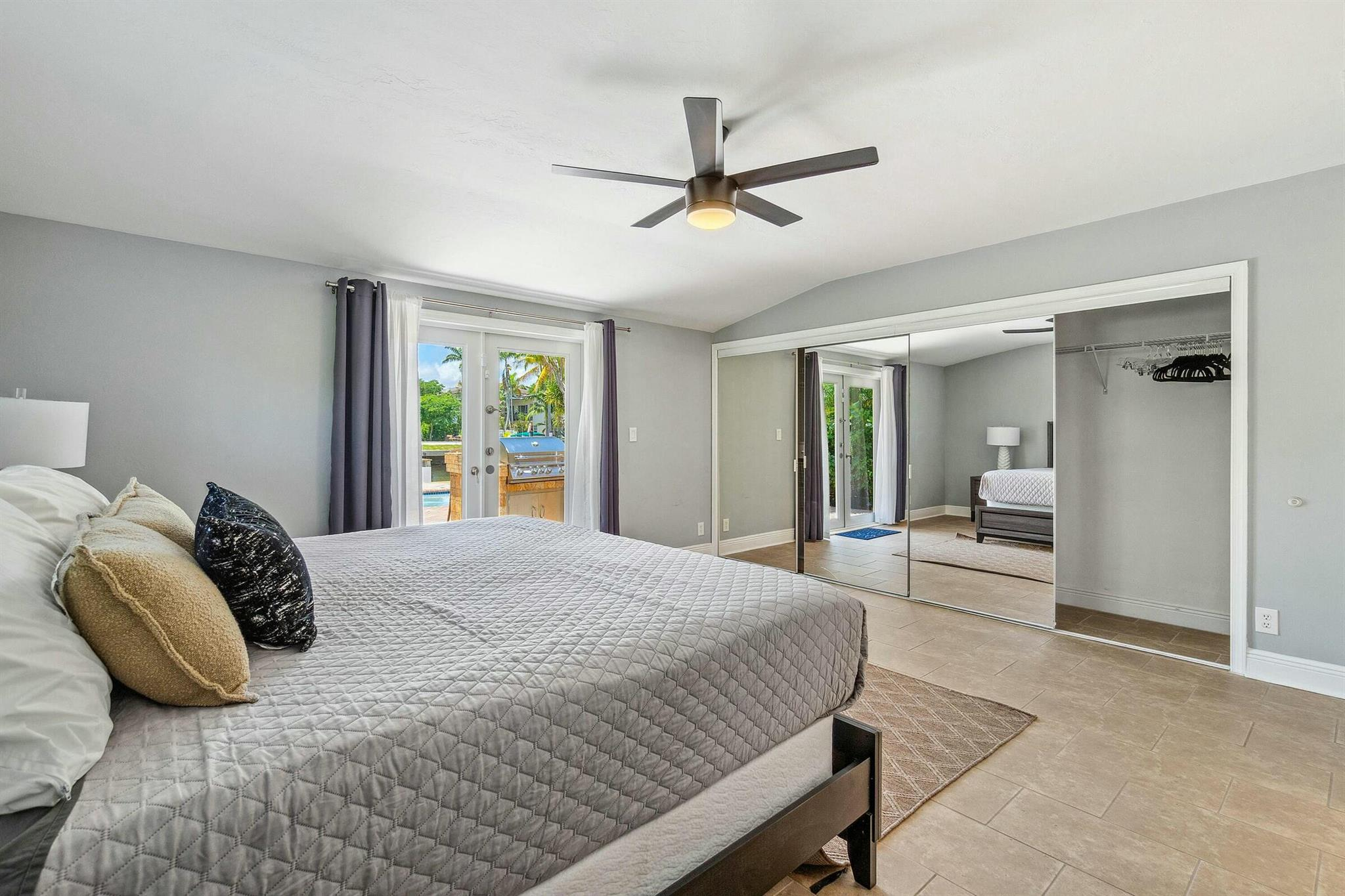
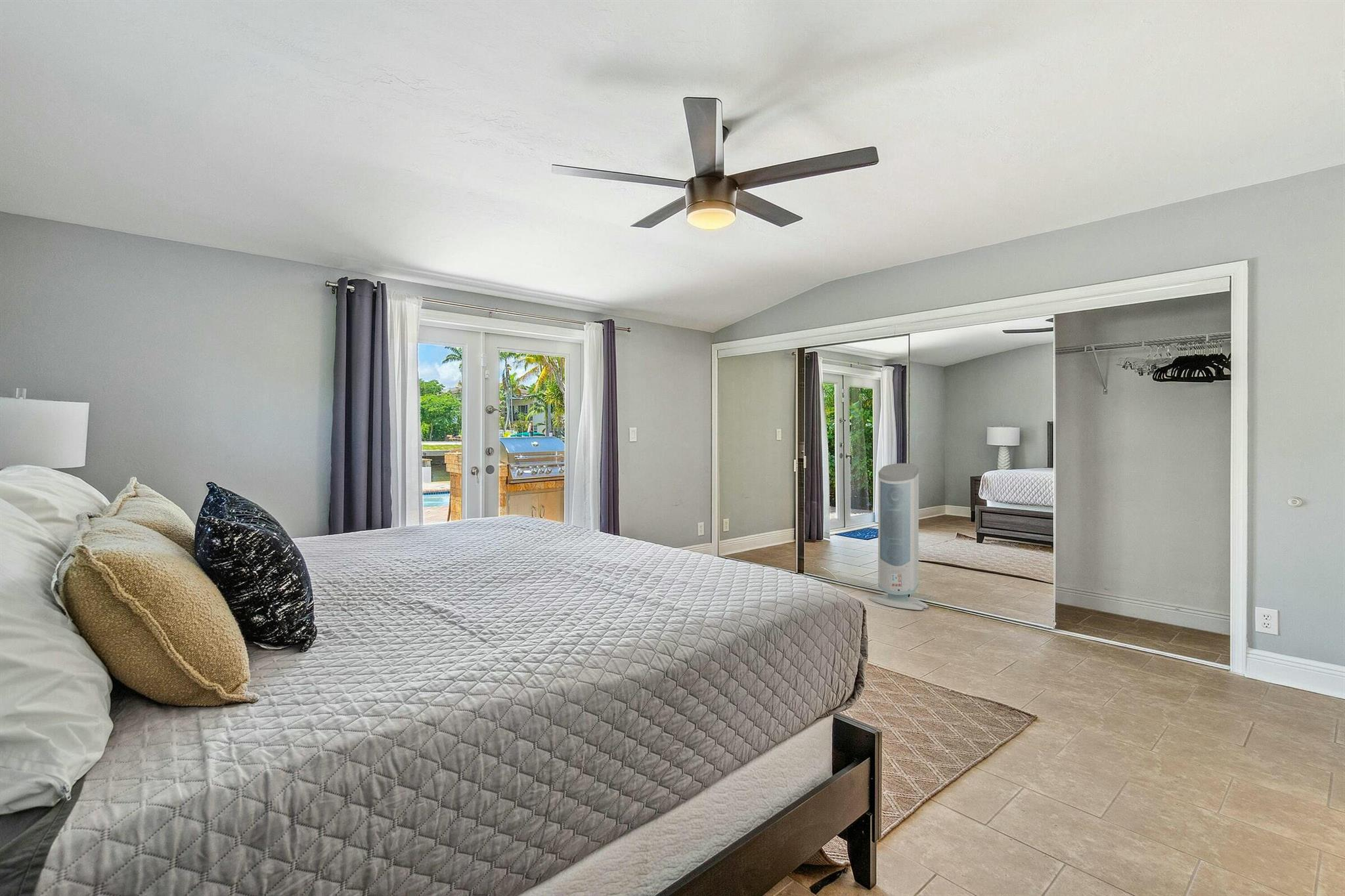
+ air purifier (898, 533)
